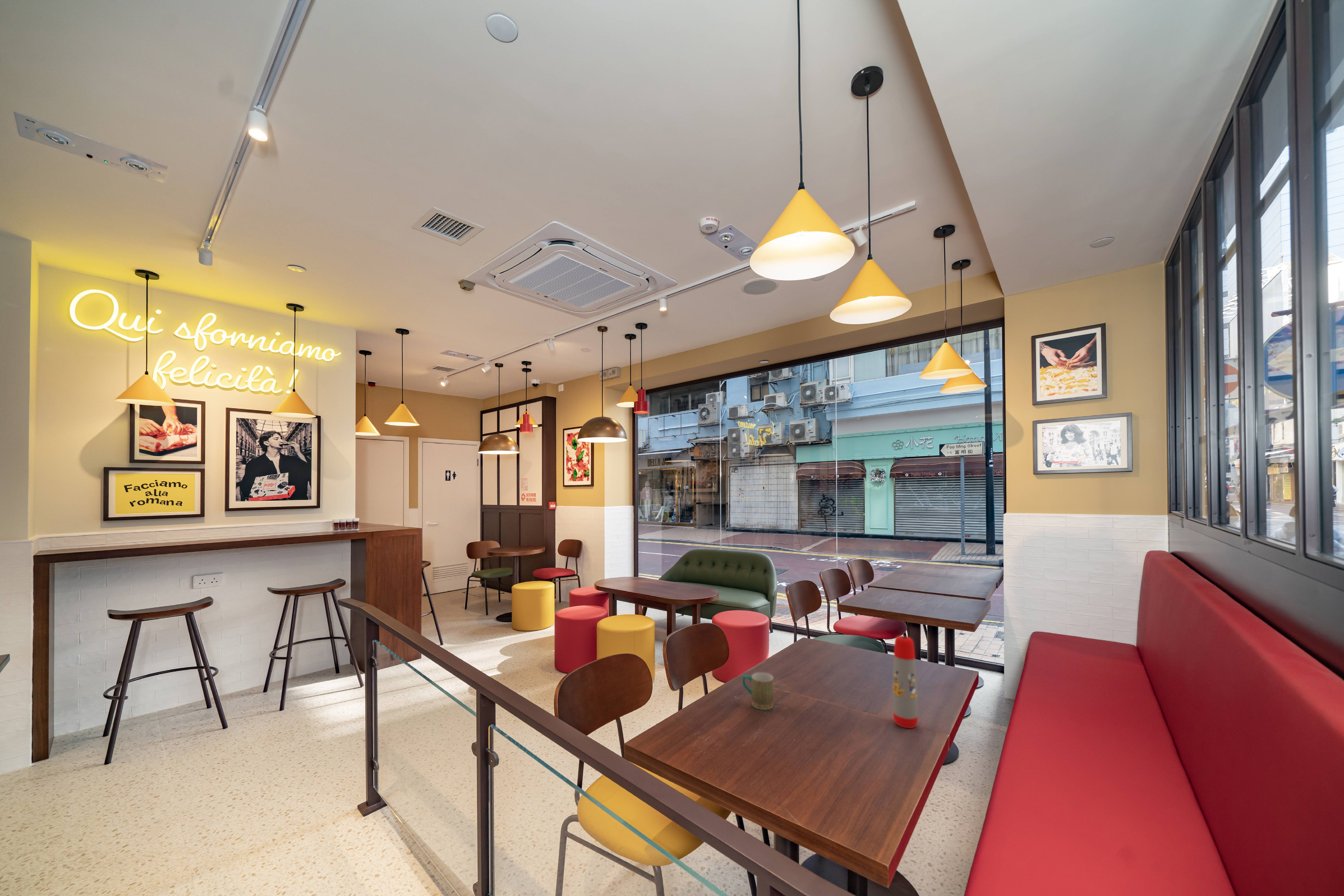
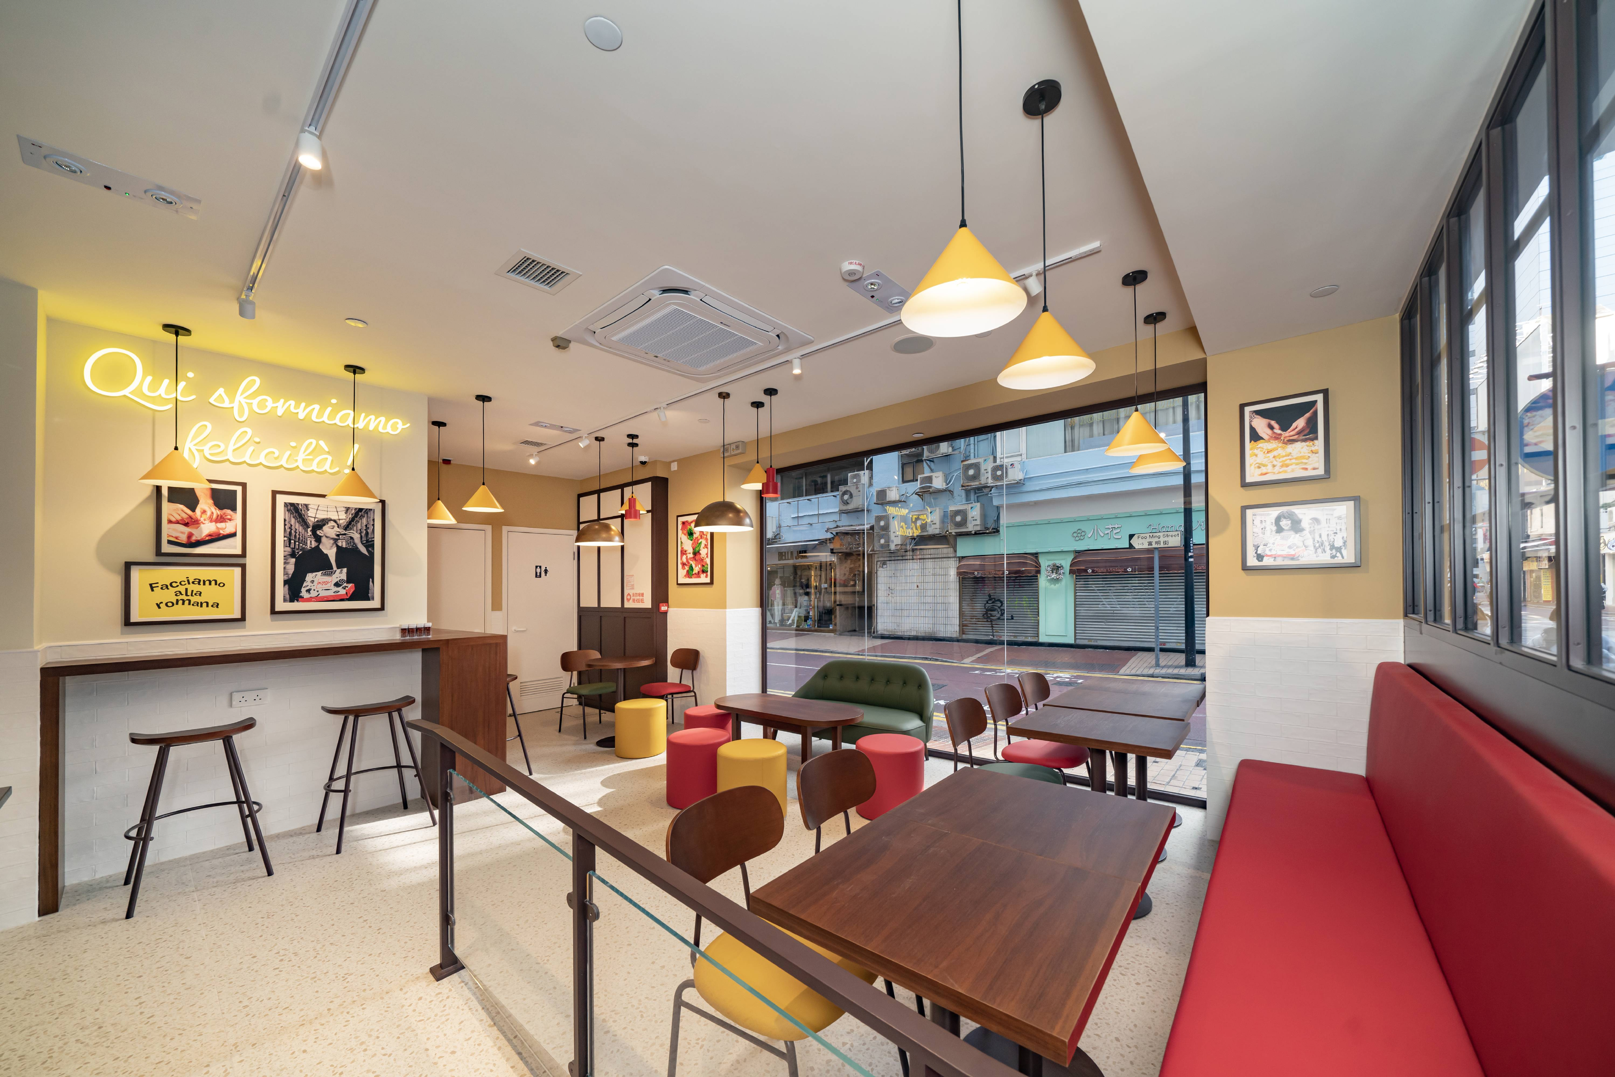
- mug (758, 689)
- water bottle (905, 680)
